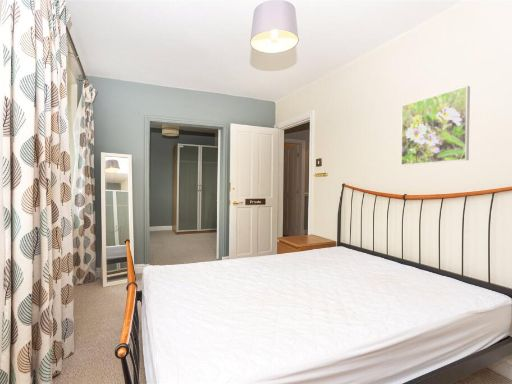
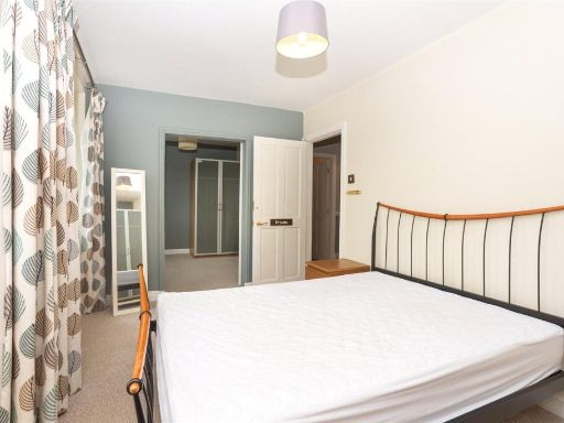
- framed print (431, 130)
